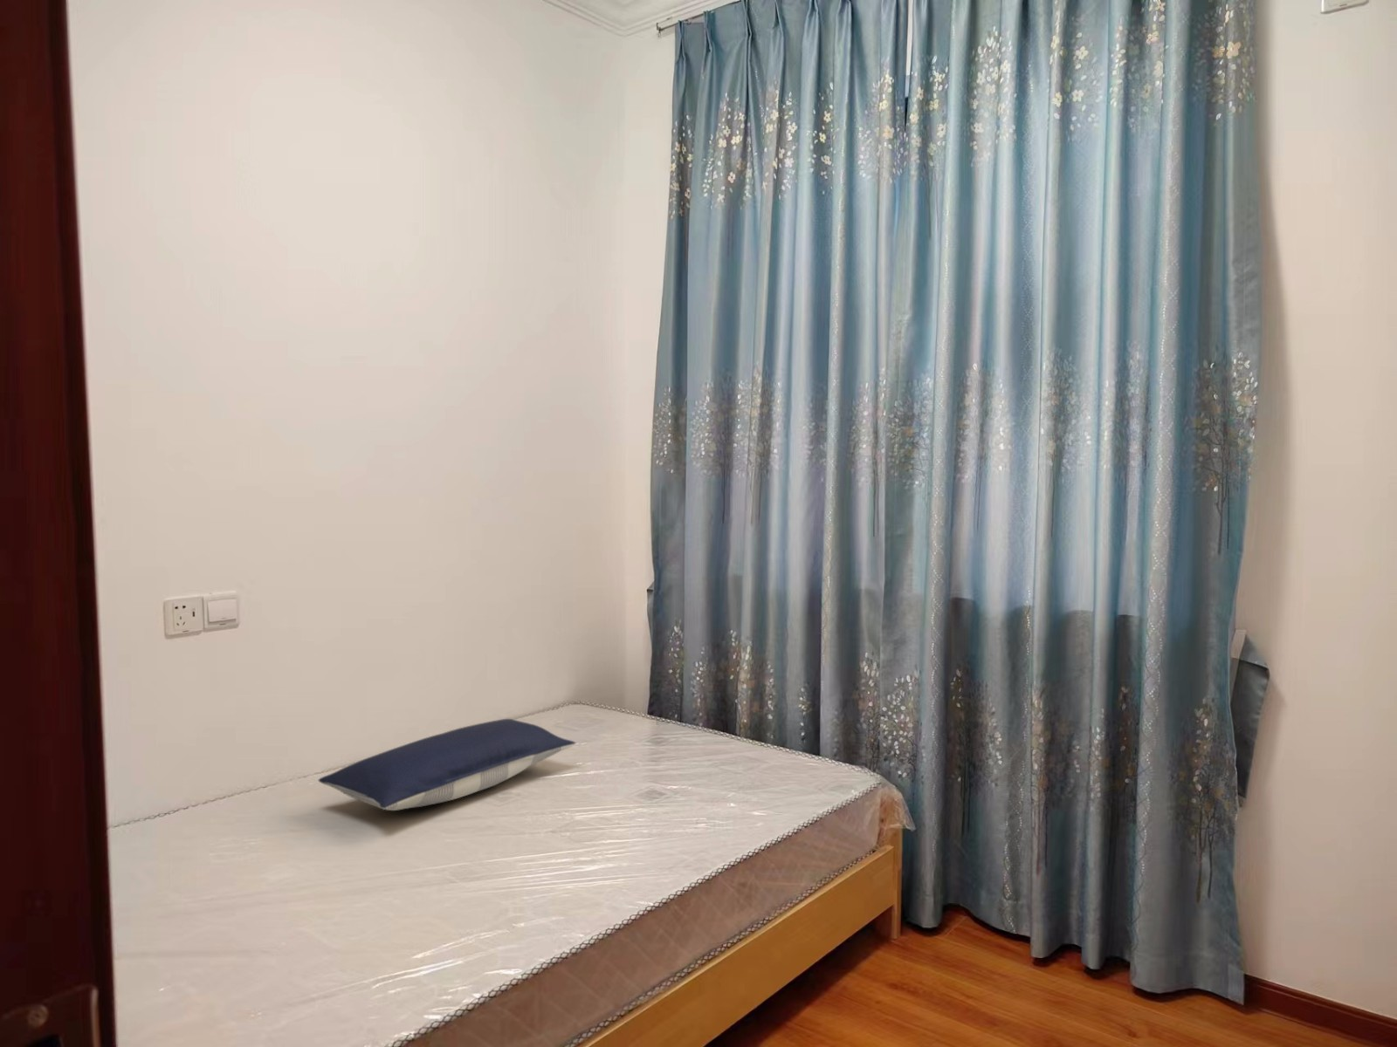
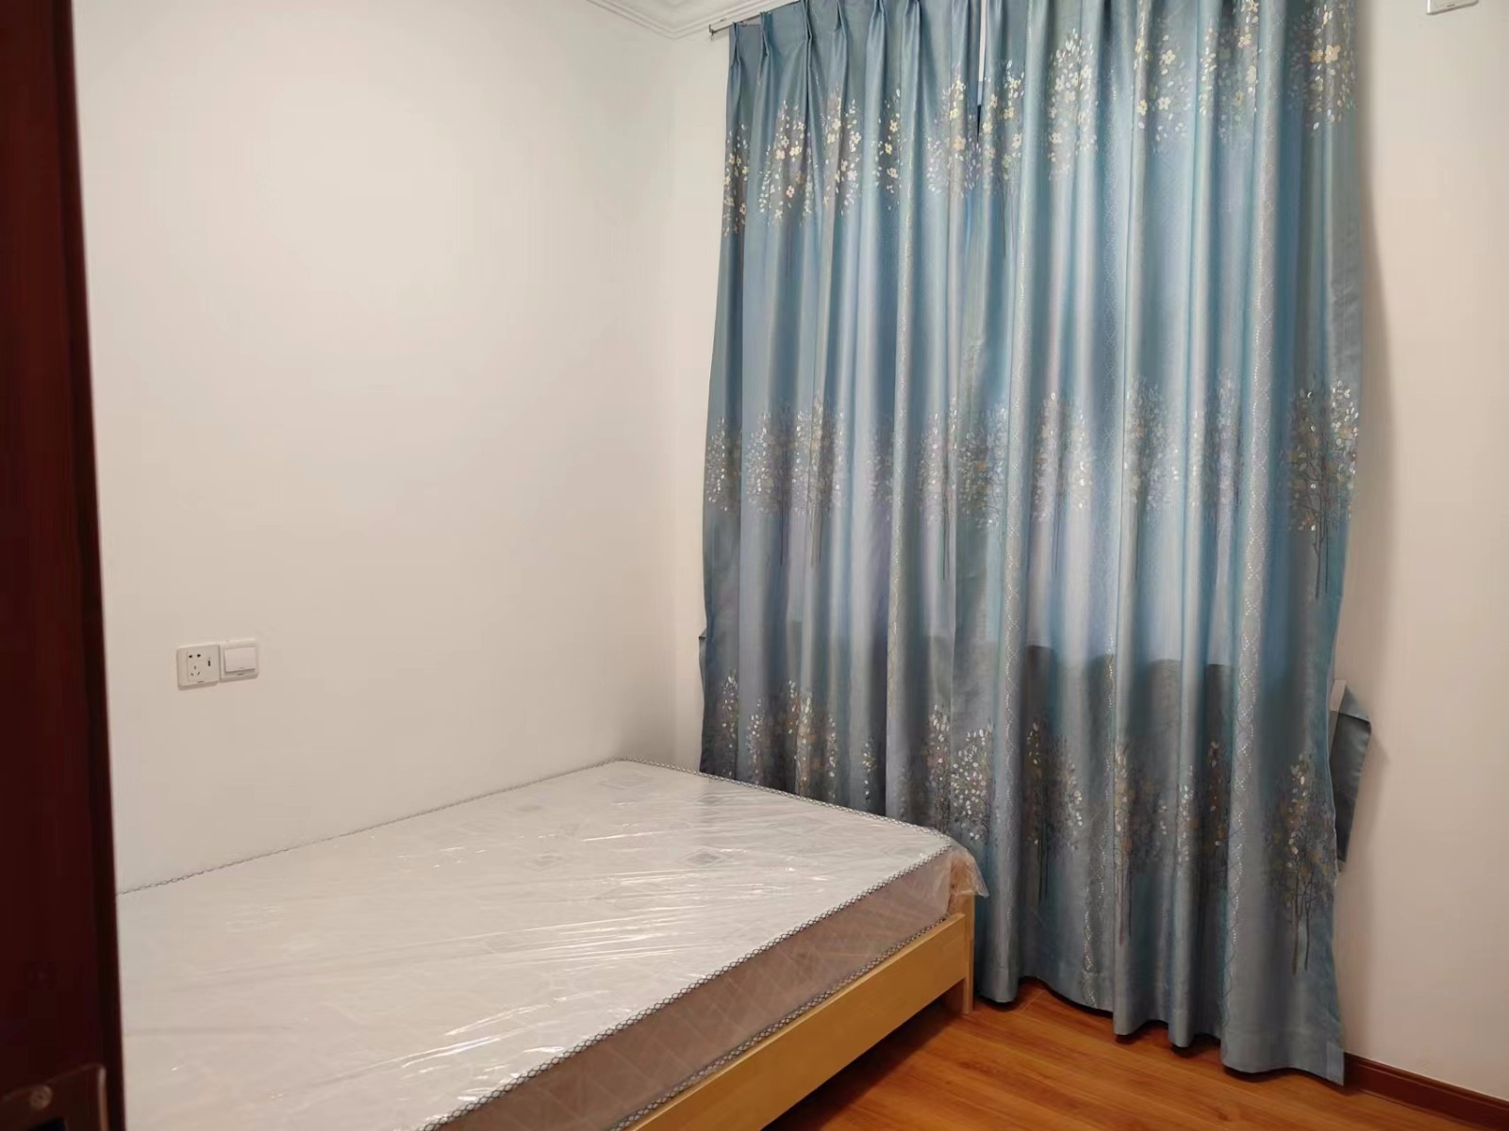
- pillow (453, 761)
